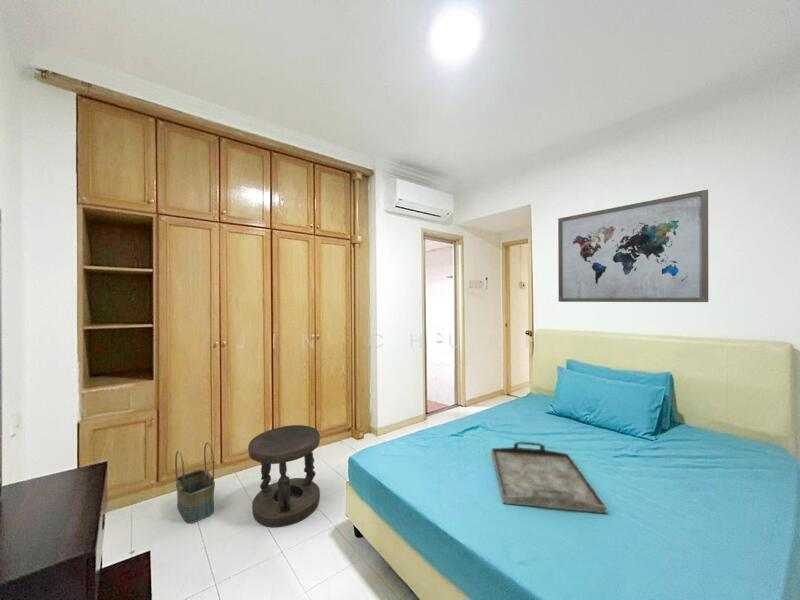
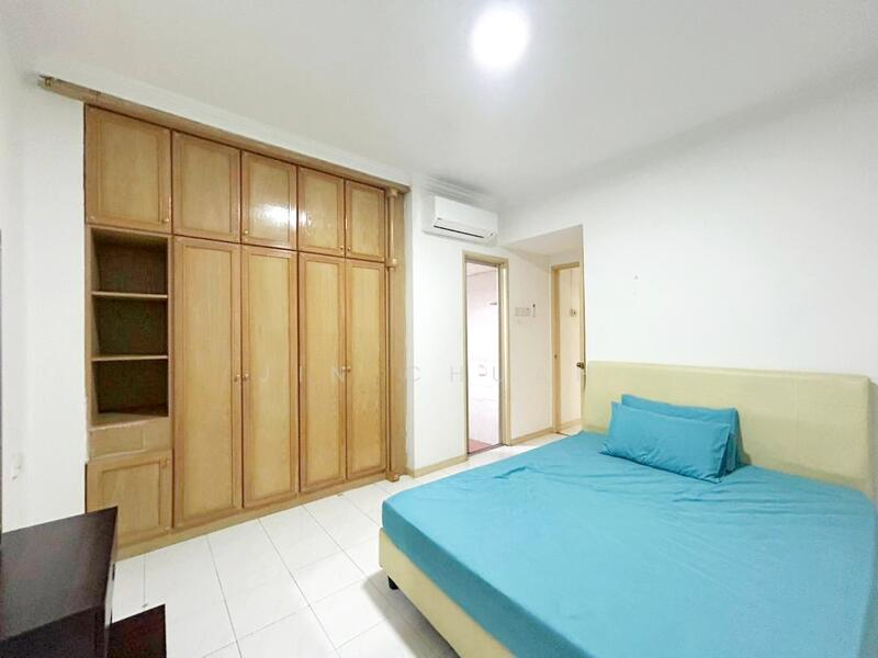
- stool (285, 471)
- wall art (622, 254)
- serving tray (539, 470)
- basket (195, 478)
